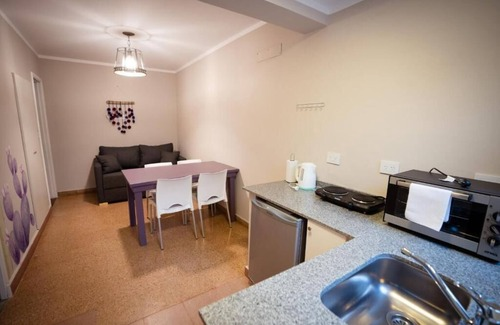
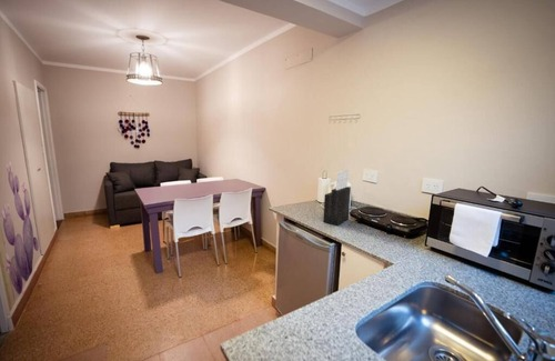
+ knife block (335, 195)
